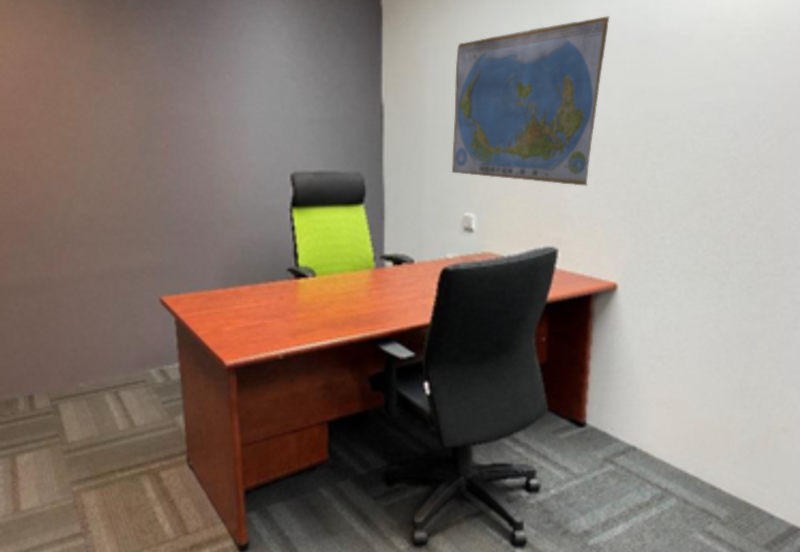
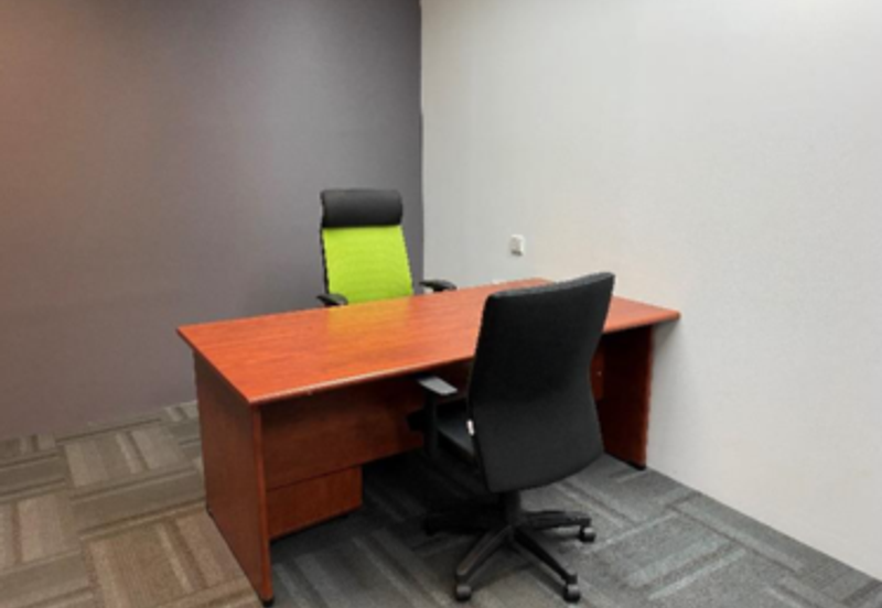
- world map (517, 107)
